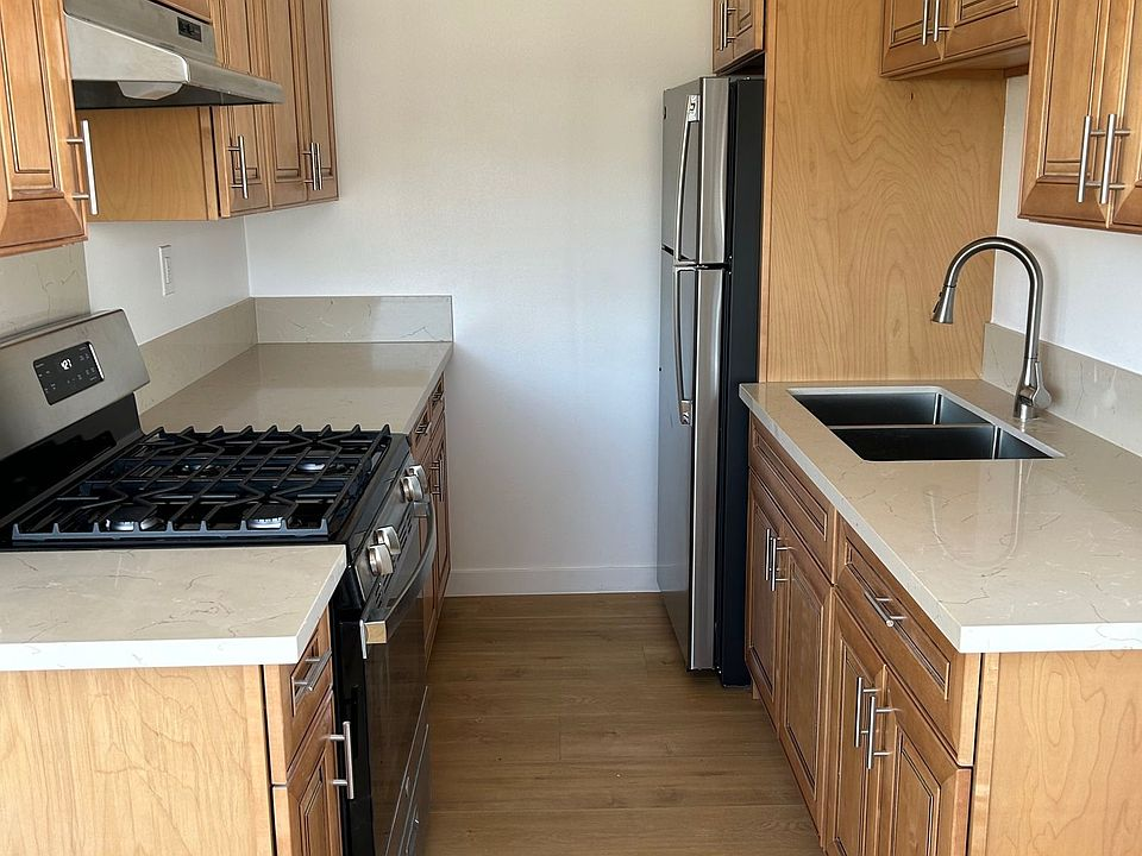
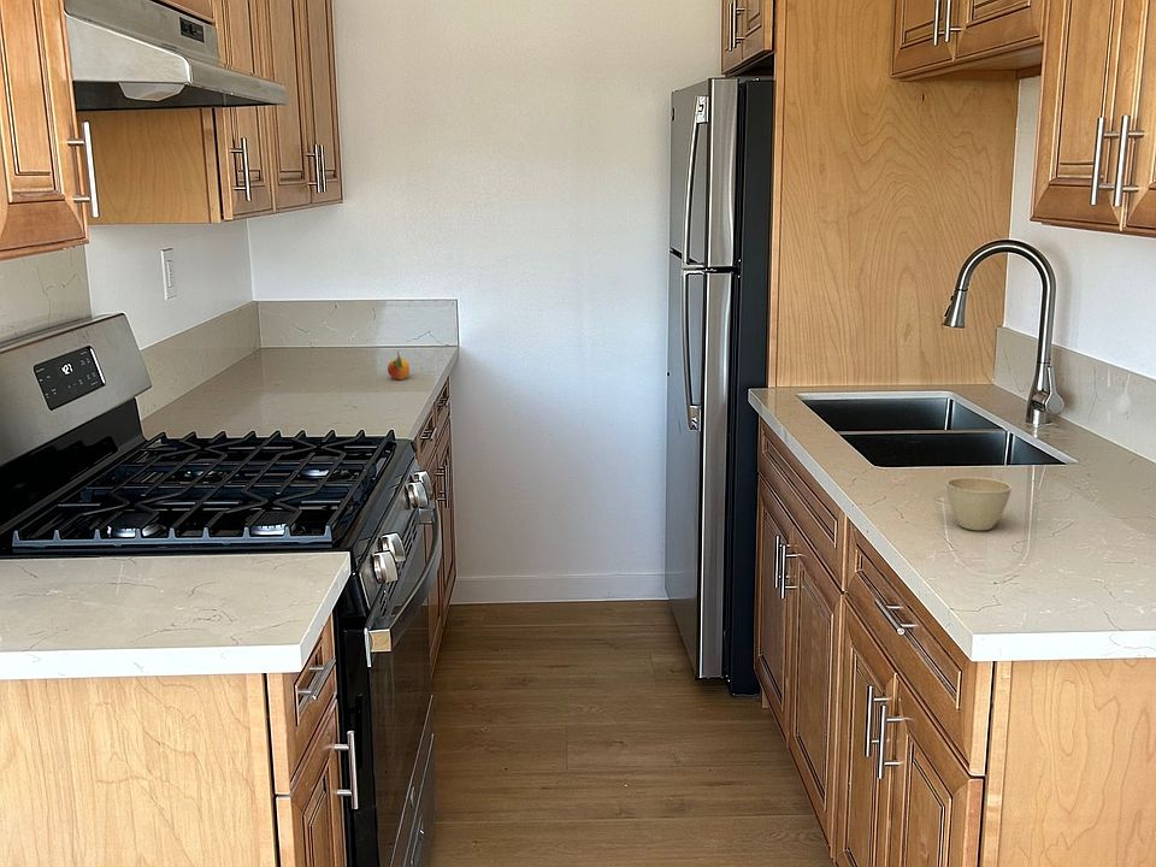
+ flower pot (977, 505)
+ fruit (397, 365)
